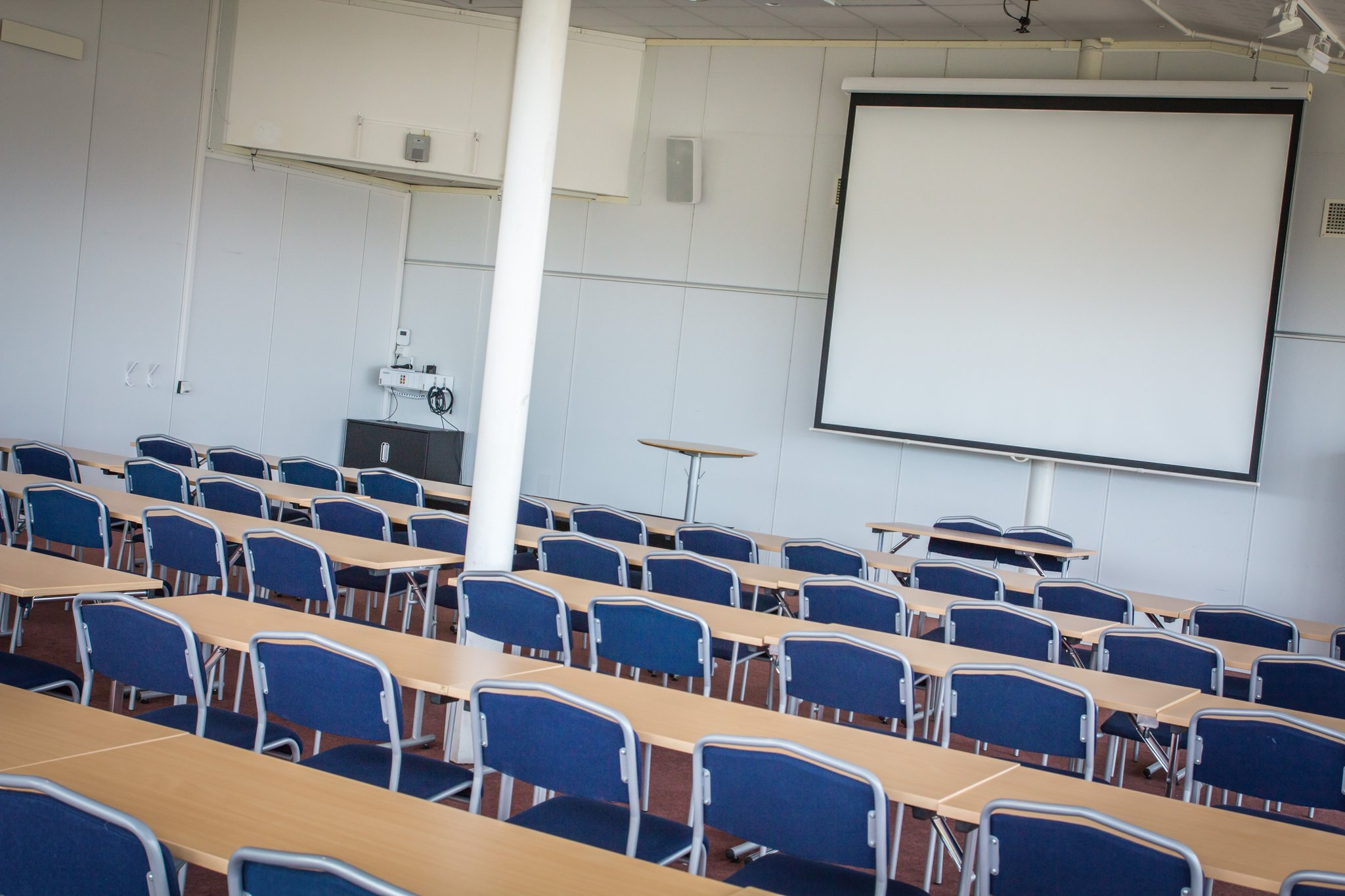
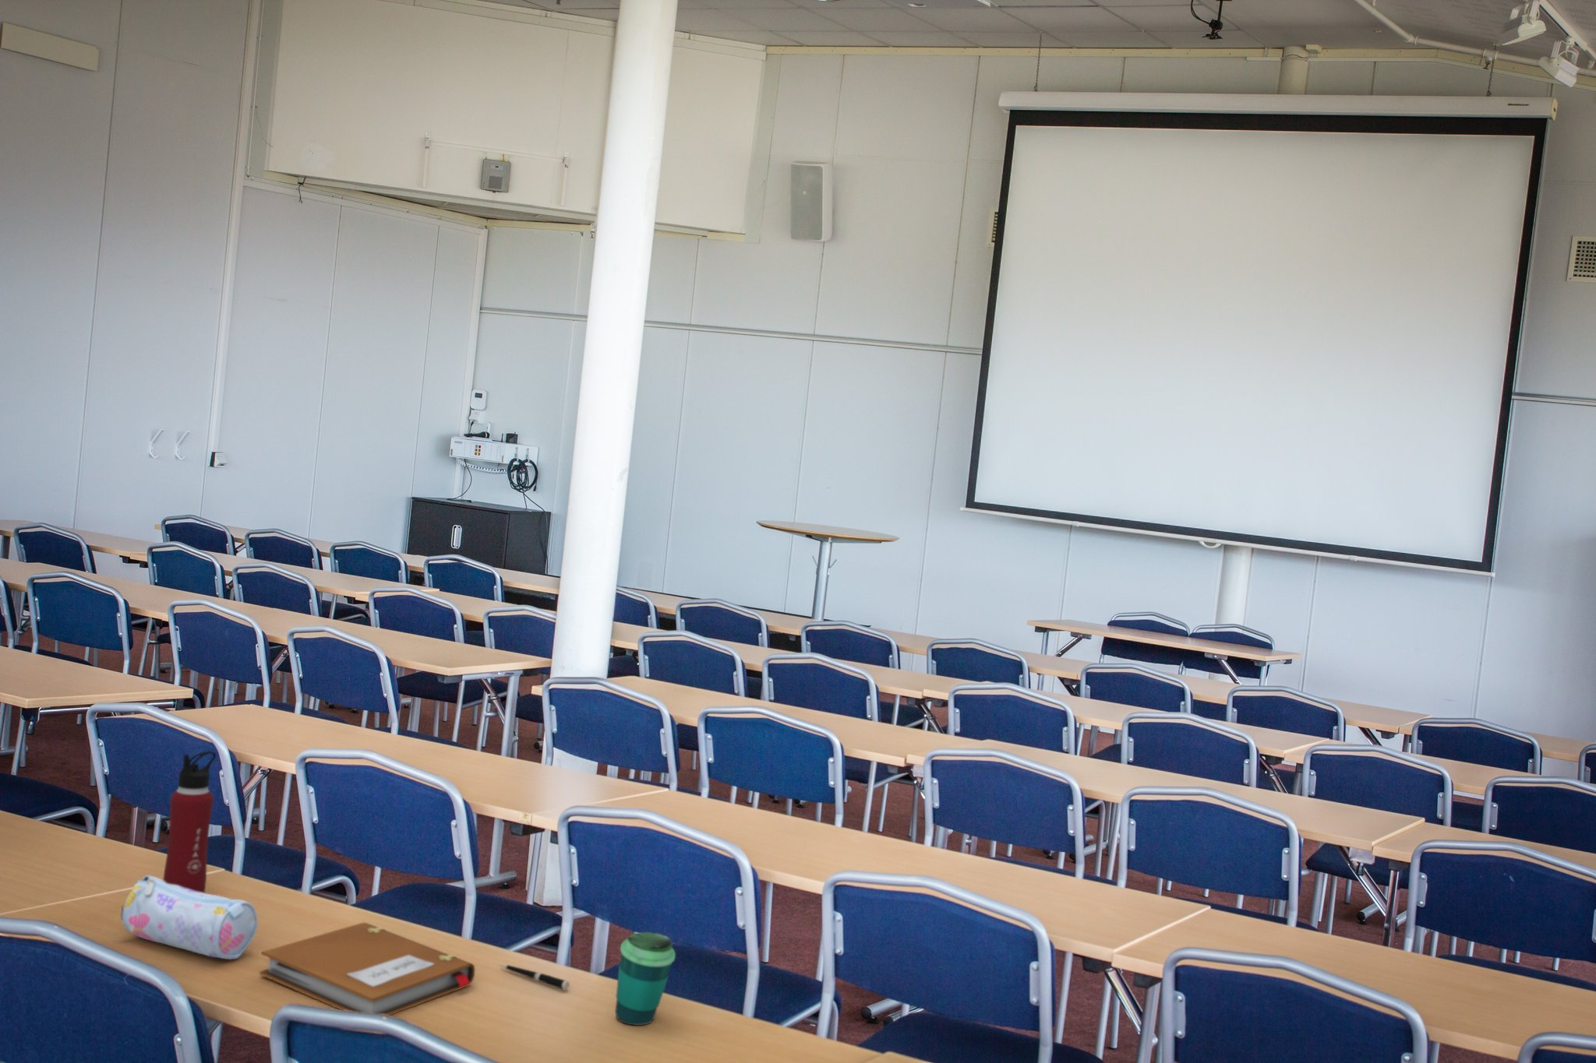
+ water bottle (190, 825)
+ cup (644, 980)
+ pen (533, 974)
+ pencil case (190, 916)
+ notebook (373, 969)
